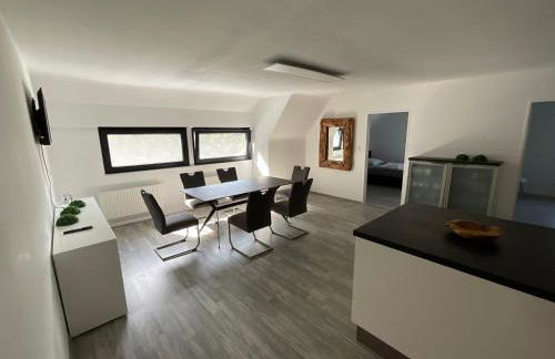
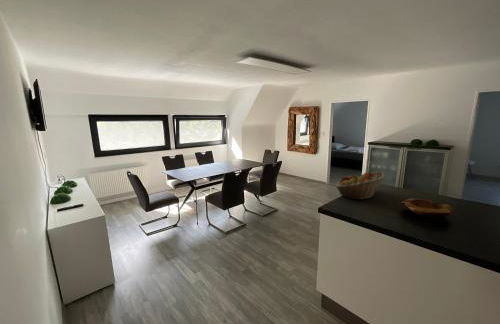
+ fruit basket (359, 183)
